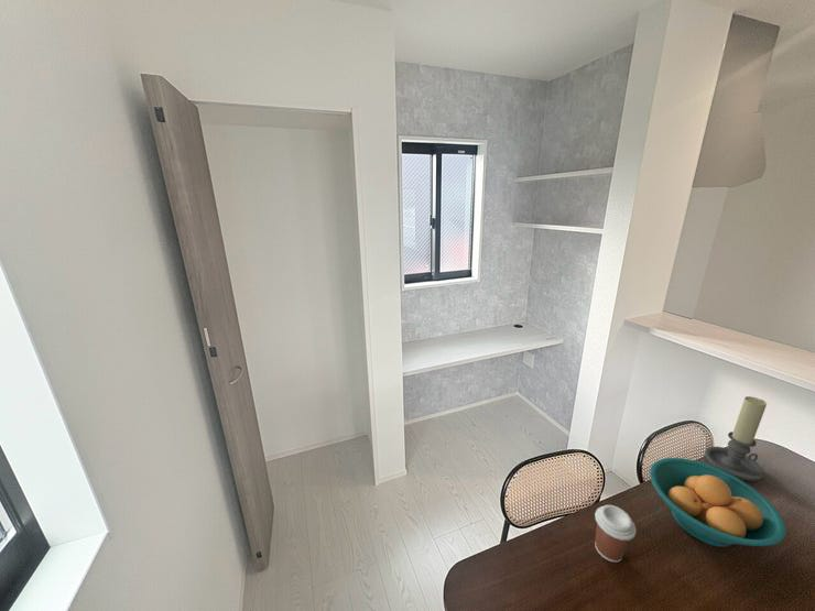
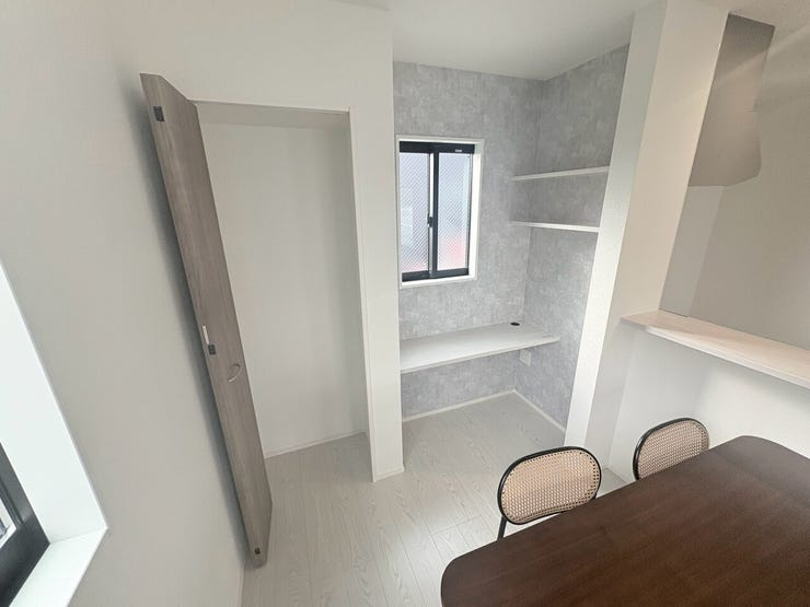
- fruit bowl (708, 502)
- candle holder (747, 434)
- coffee cup (612, 533)
